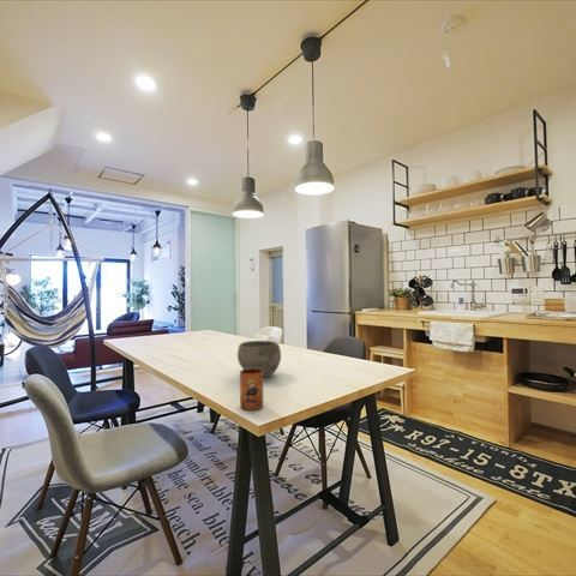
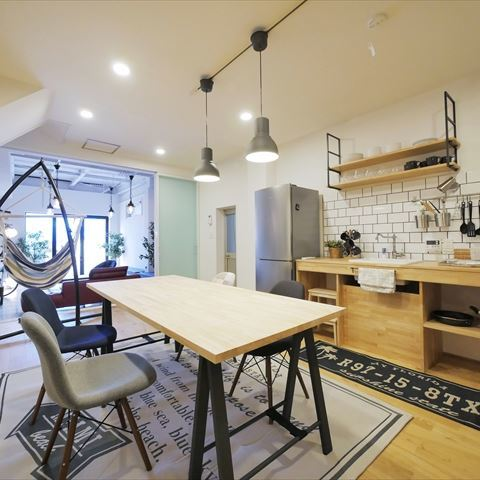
- bowl (259, 359)
- mug (252, 386)
